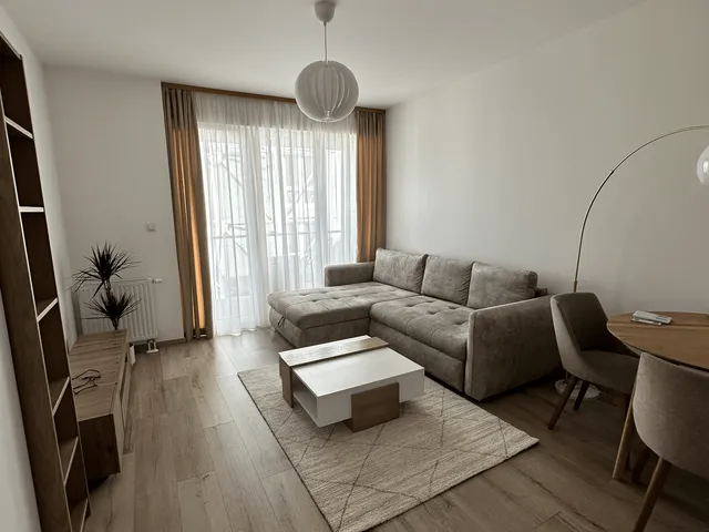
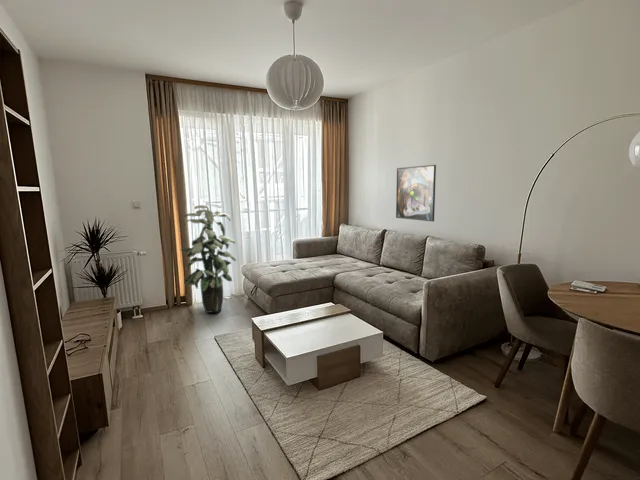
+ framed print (414, 193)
+ indoor plant (208, 258)
